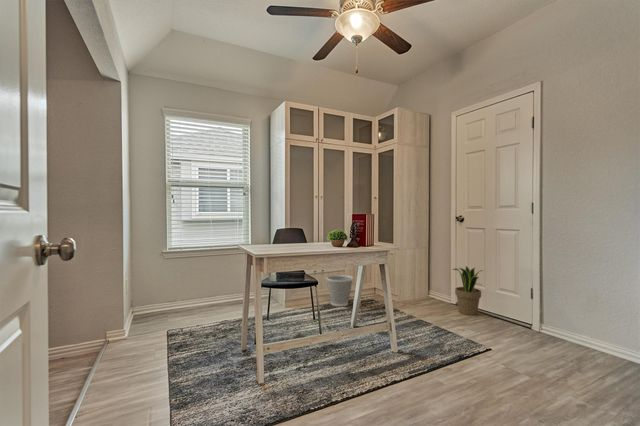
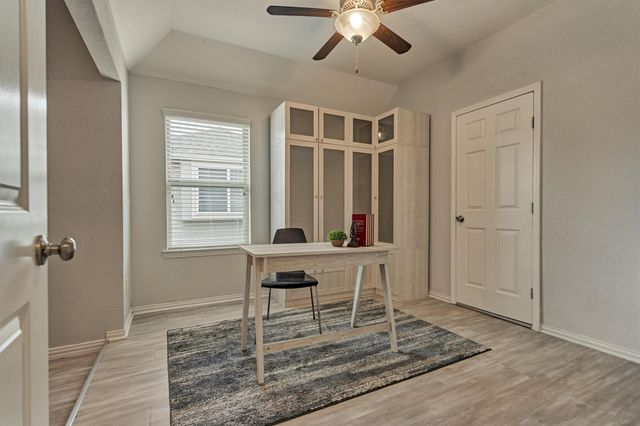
- potted plant (468, 289)
- wastebasket (339, 290)
